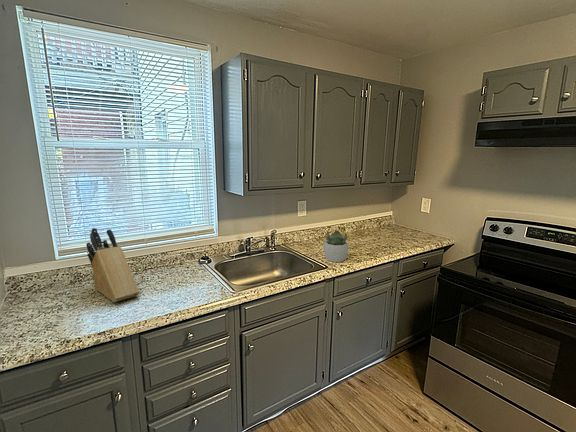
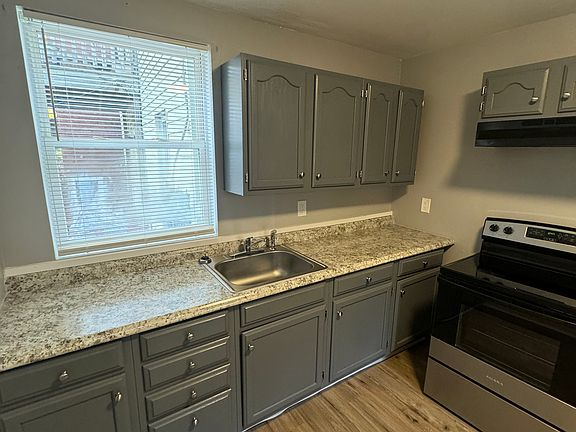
- knife block (110, 261)
- succulent plant (336, 245)
